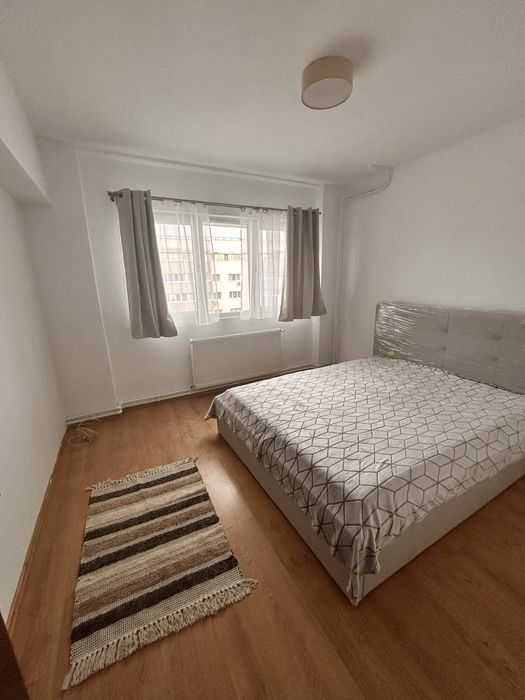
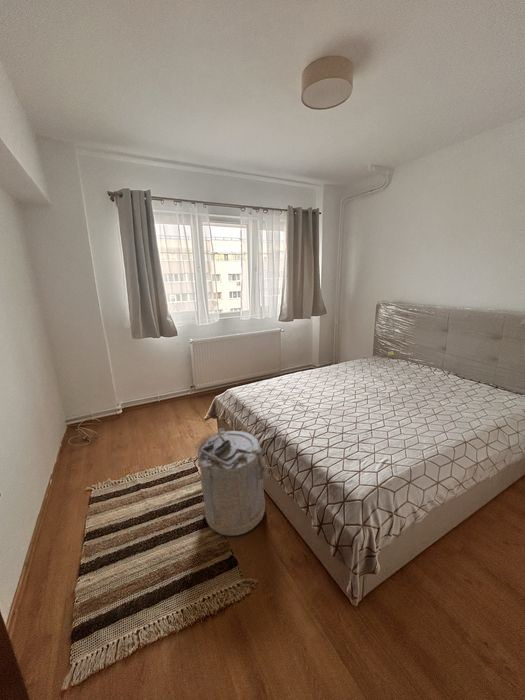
+ laundry hamper (232, 474)
